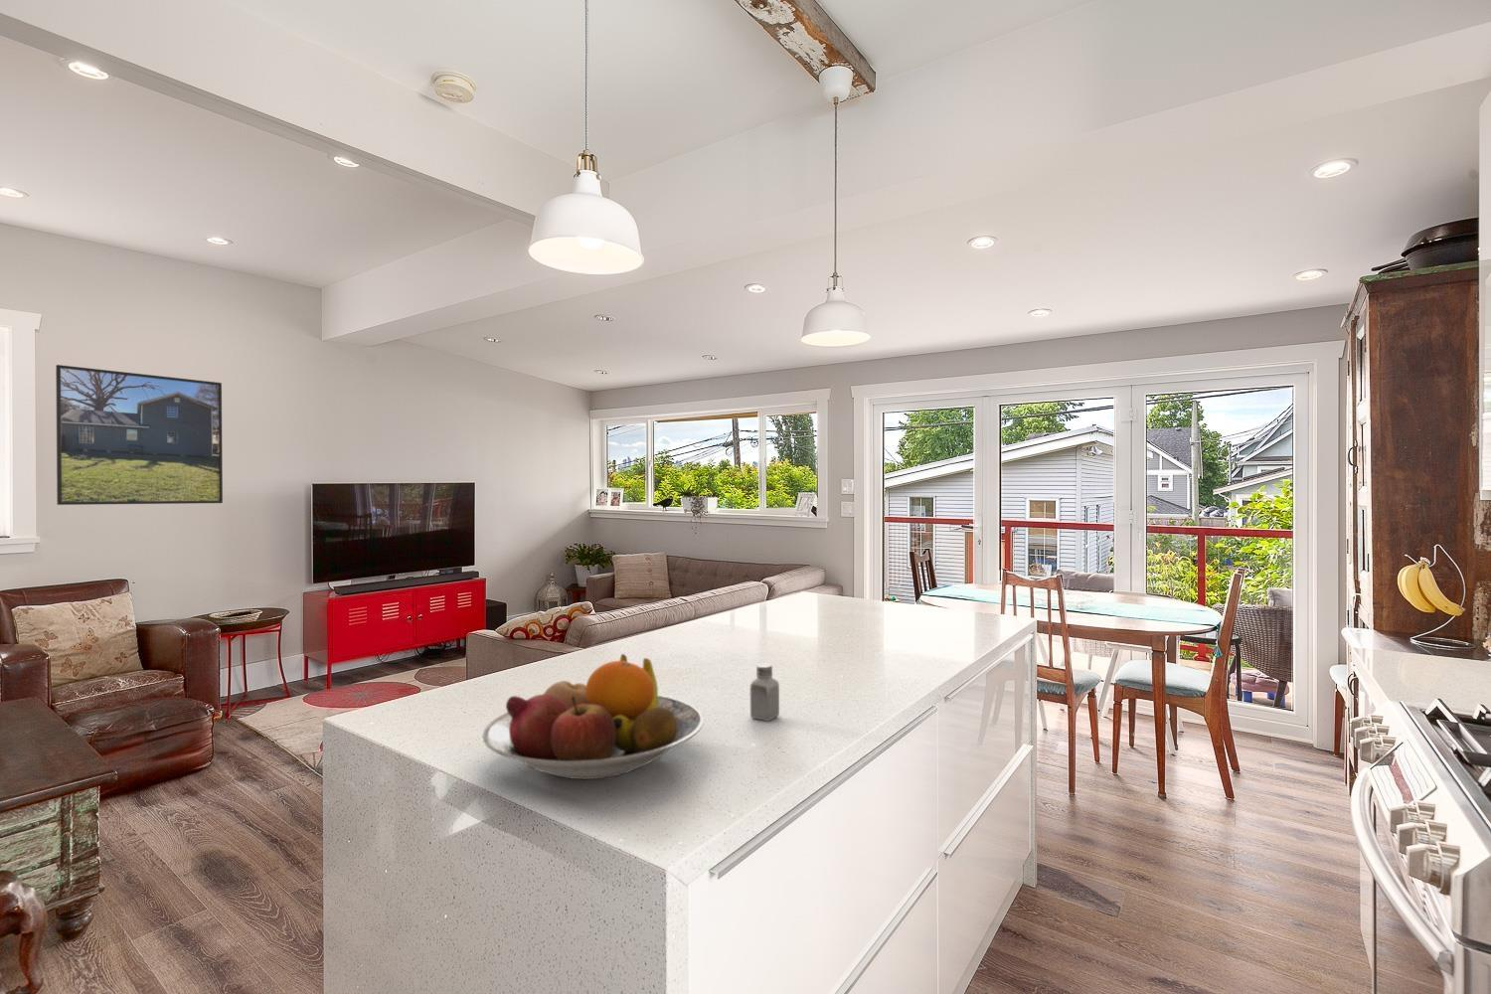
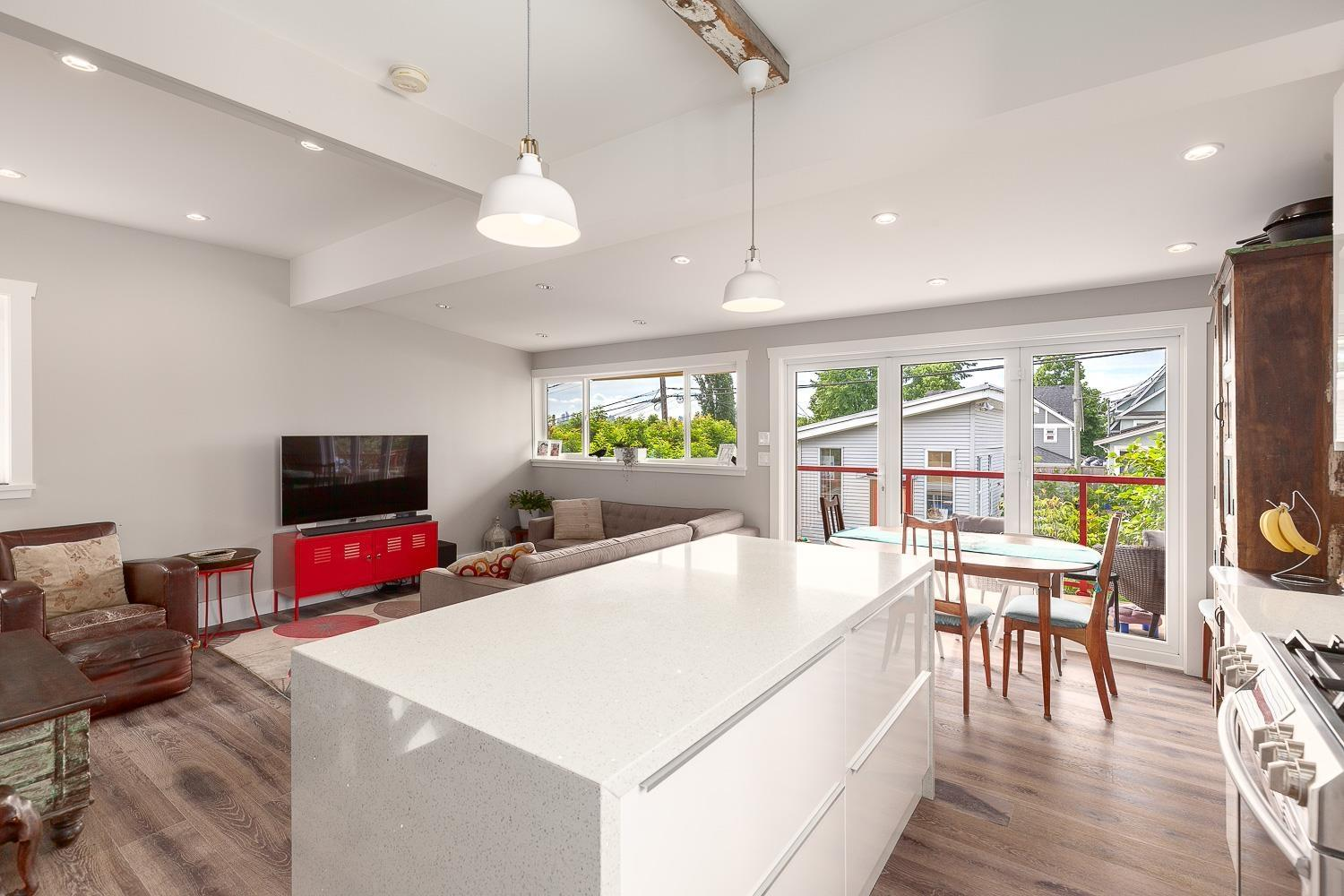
- saltshaker (764, 691)
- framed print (145, 438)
- fruit bowl (597, 712)
